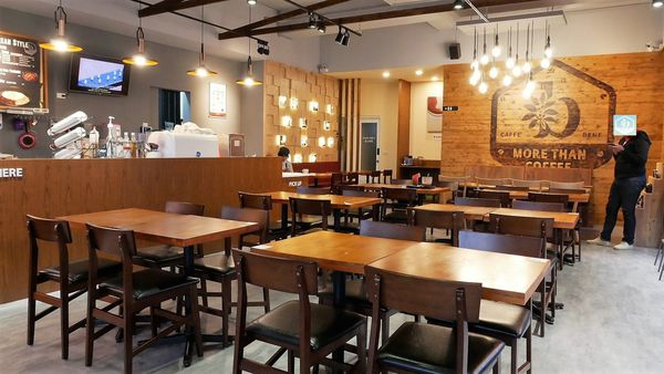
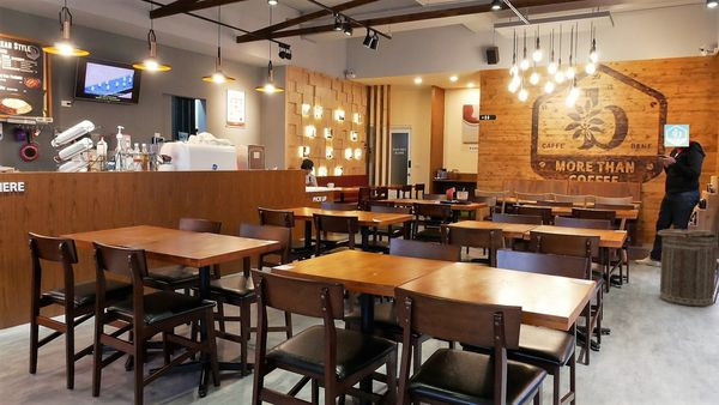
+ trash can lid (685, 265)
